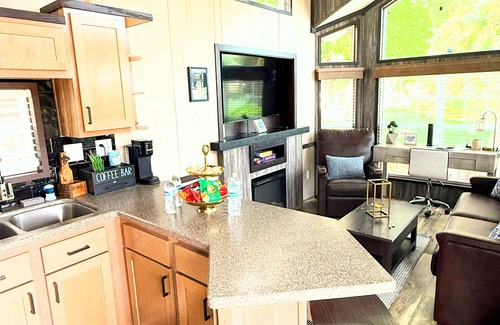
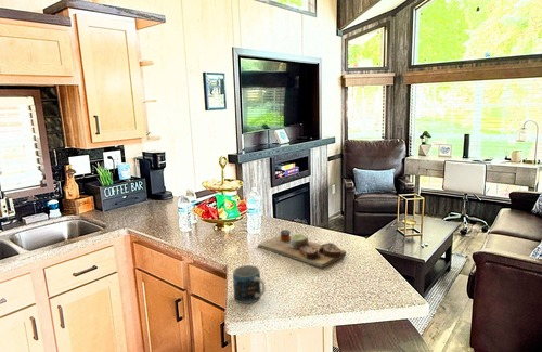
+ cutting board (300, 244)
+ mug (250, 286)
